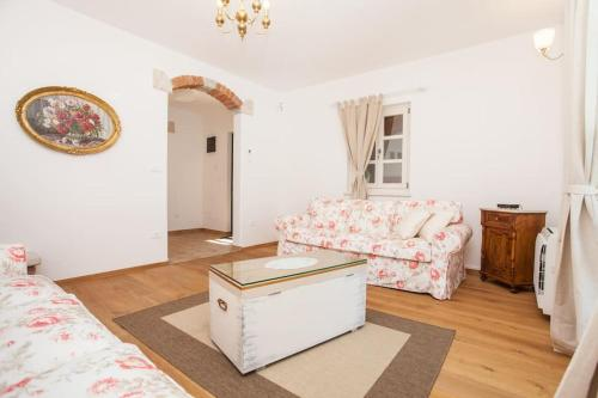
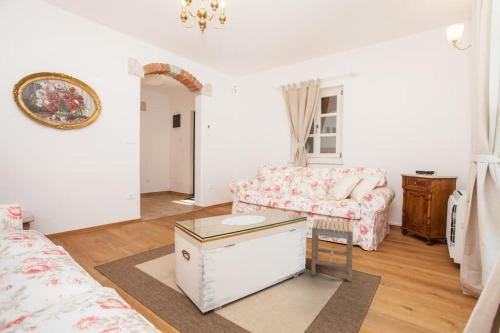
+ stool (330, 249)
